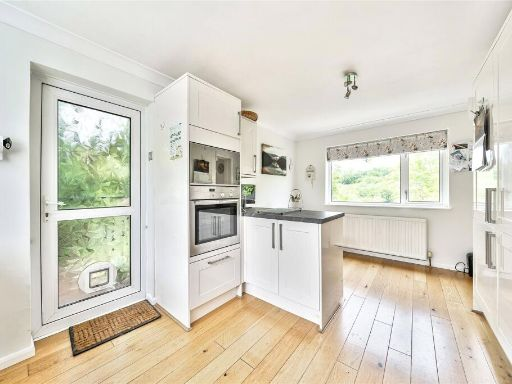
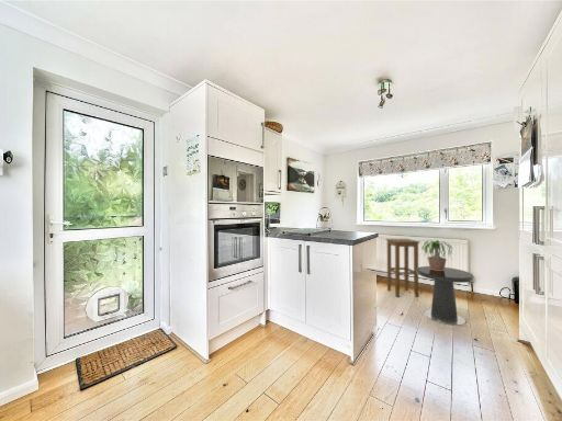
+ stool (402, 268)
+ potted plant (438, 254)
+ side table (443, 294)
